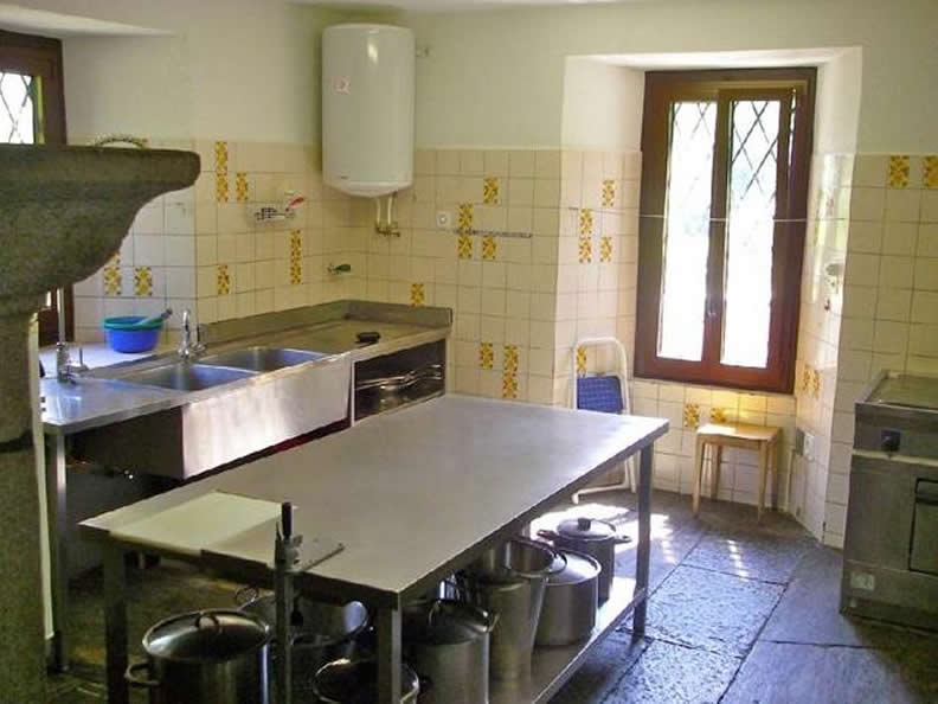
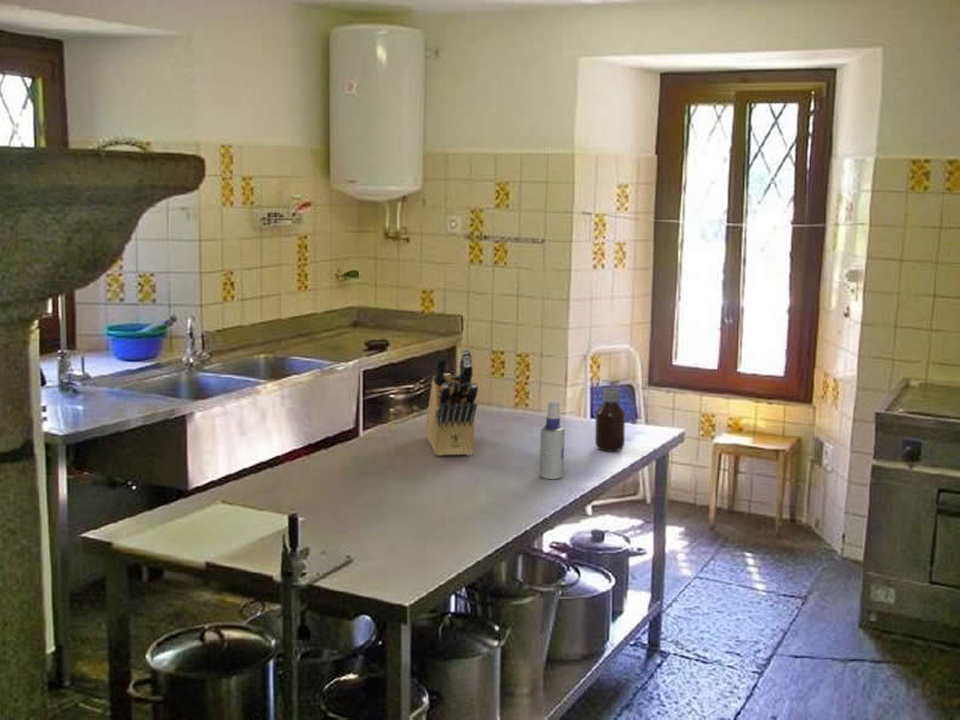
+ bottle (610, 418)
+ knife block (451, 396)
+ spray bottle (552, 439)
